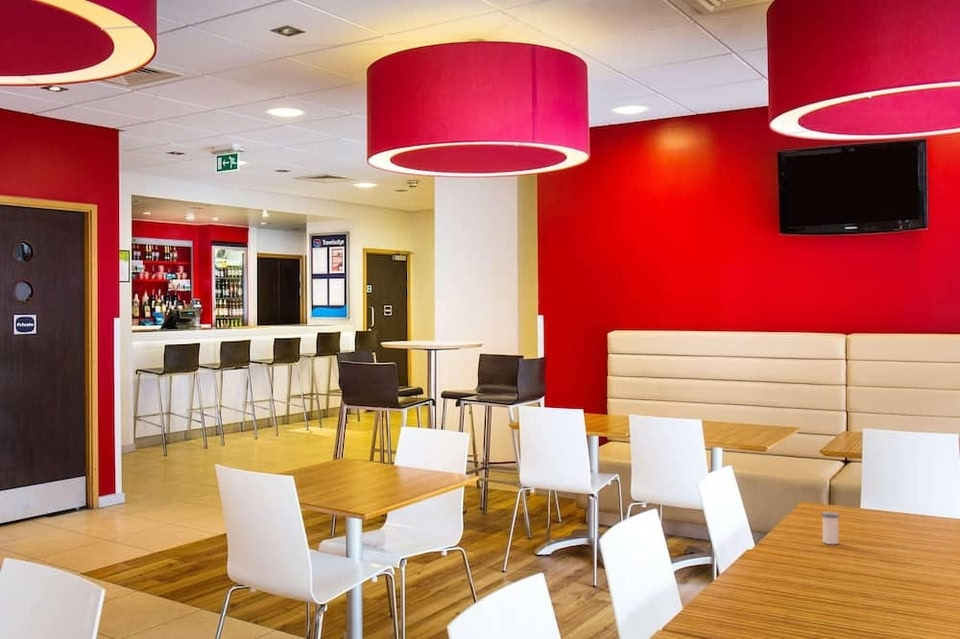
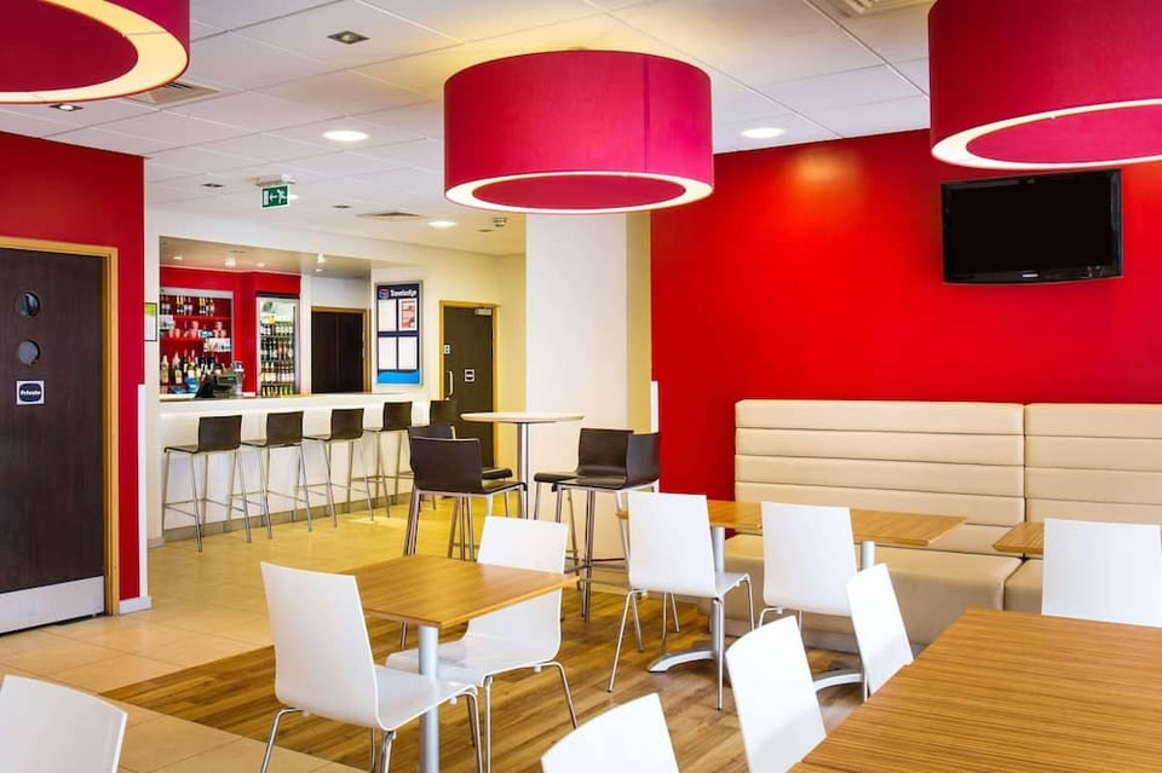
- salt shaker (830, 527)
